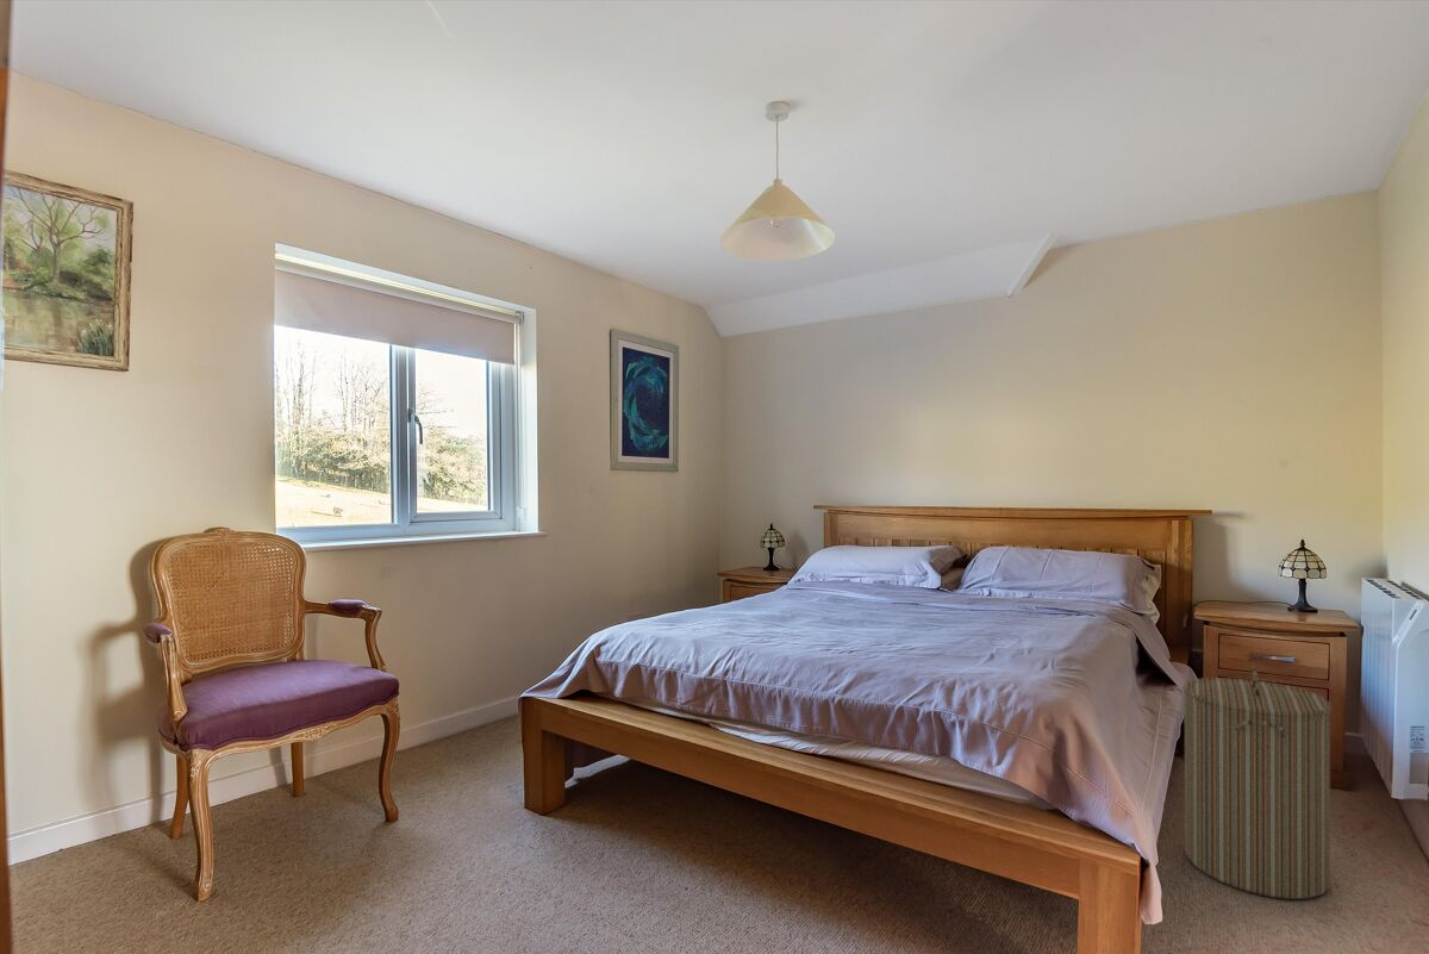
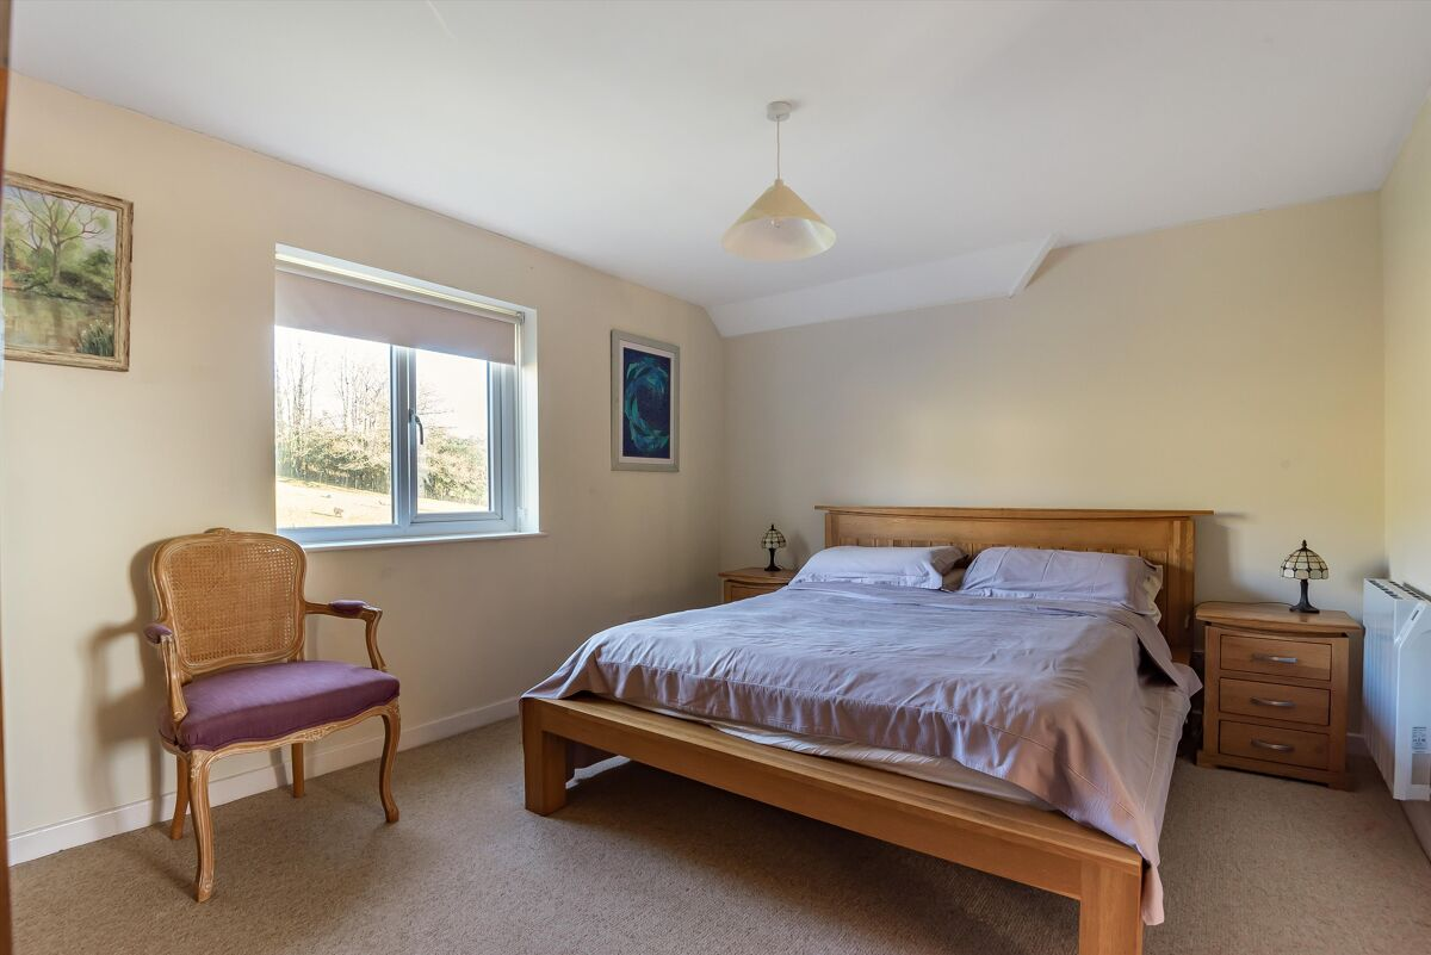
- laundry hamper (1254, 766)
